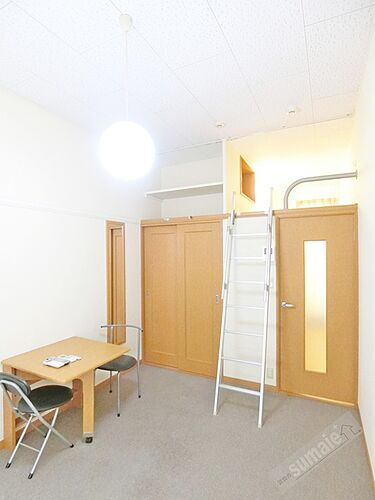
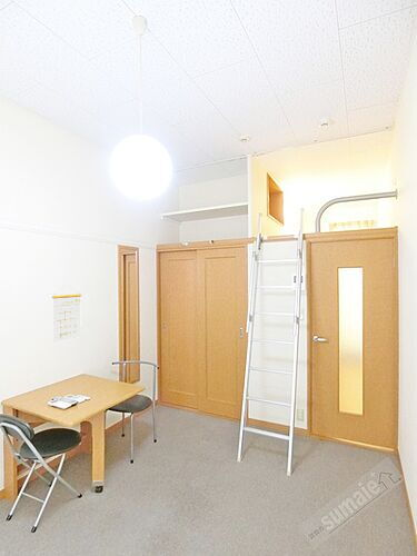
+ calendar (67, 311)
